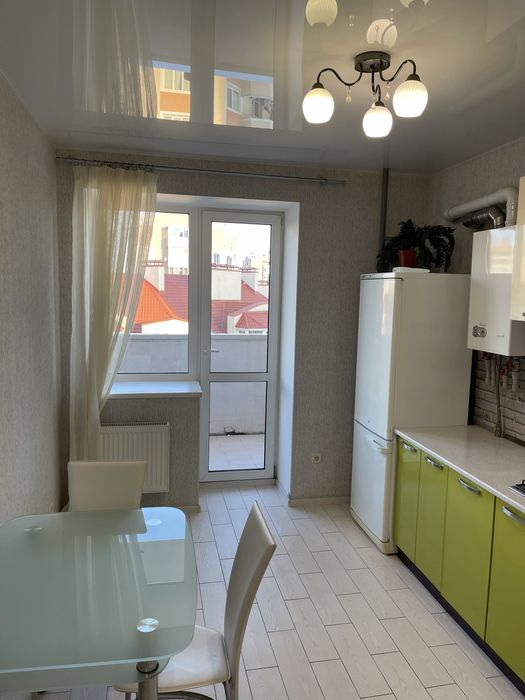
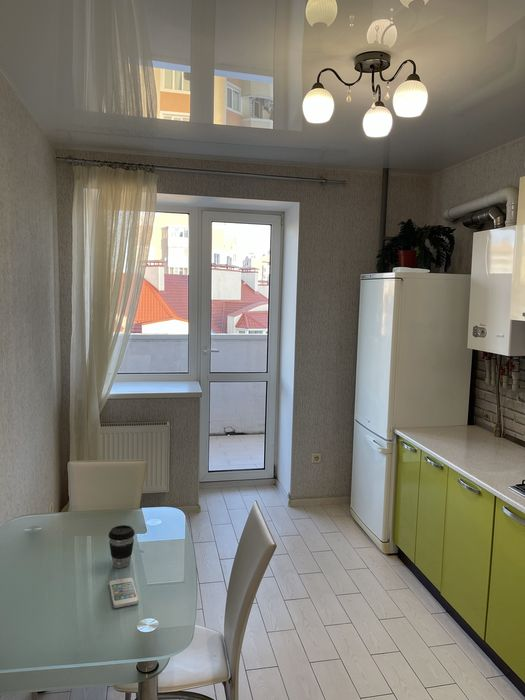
+ coffee cup (121, 546)
+ smartphone (123, 592)
